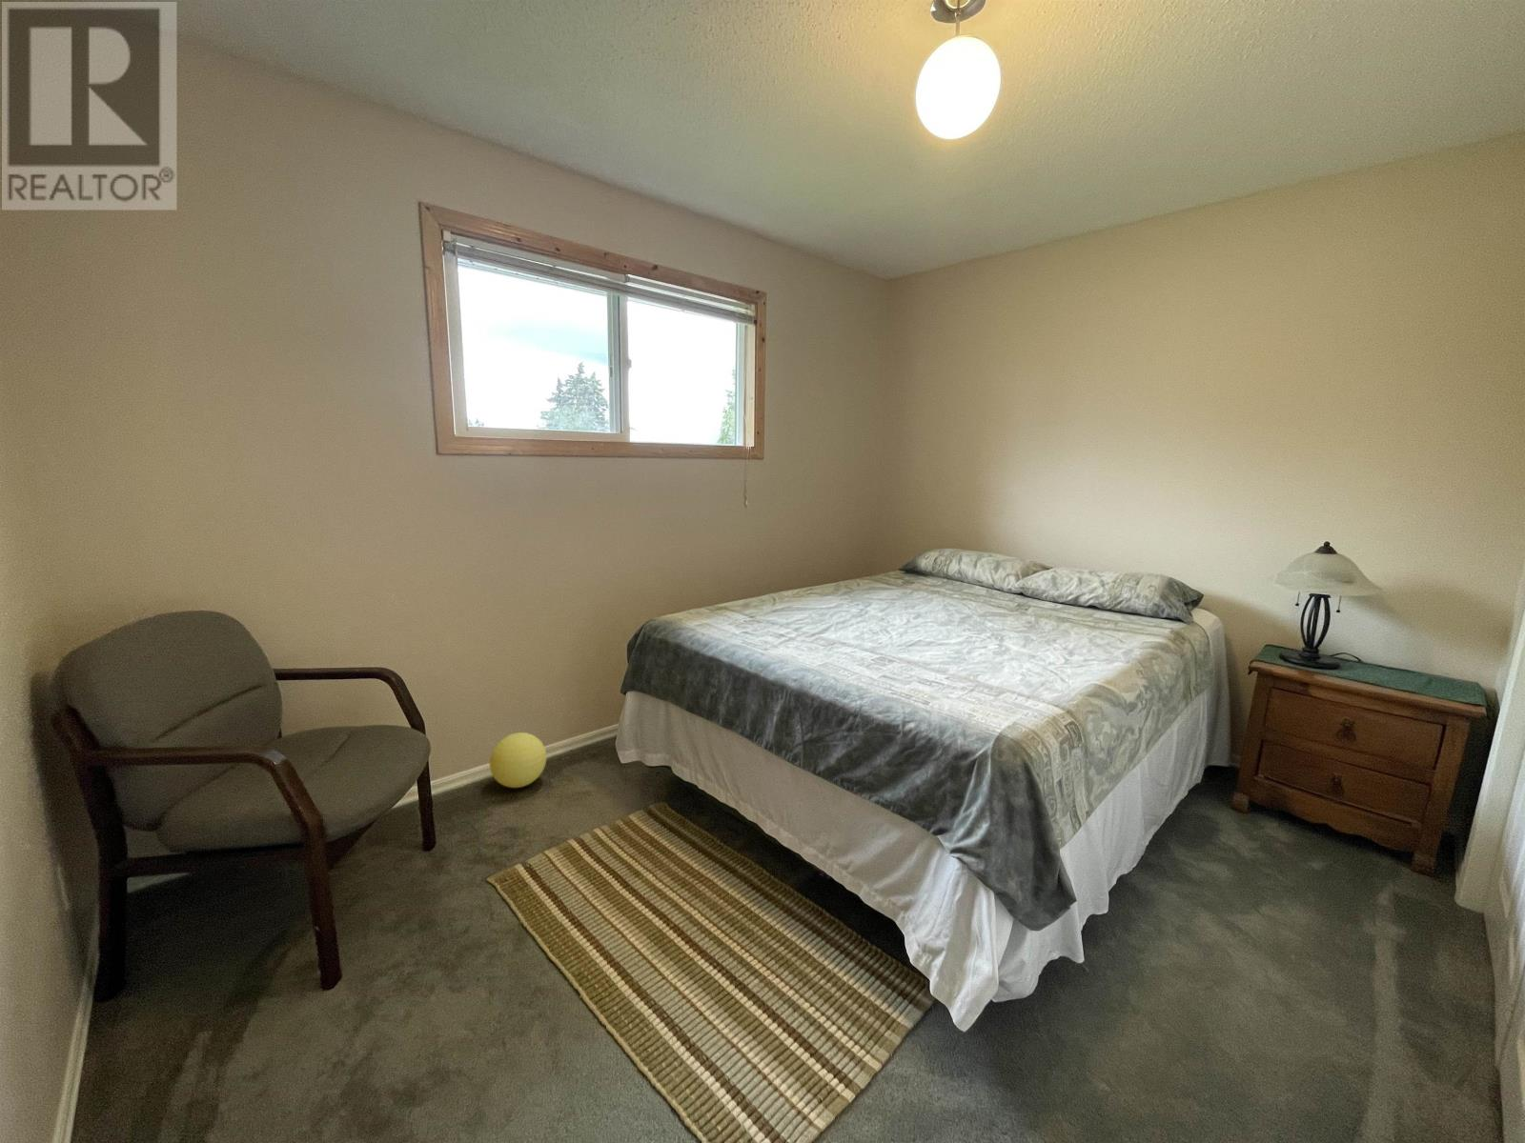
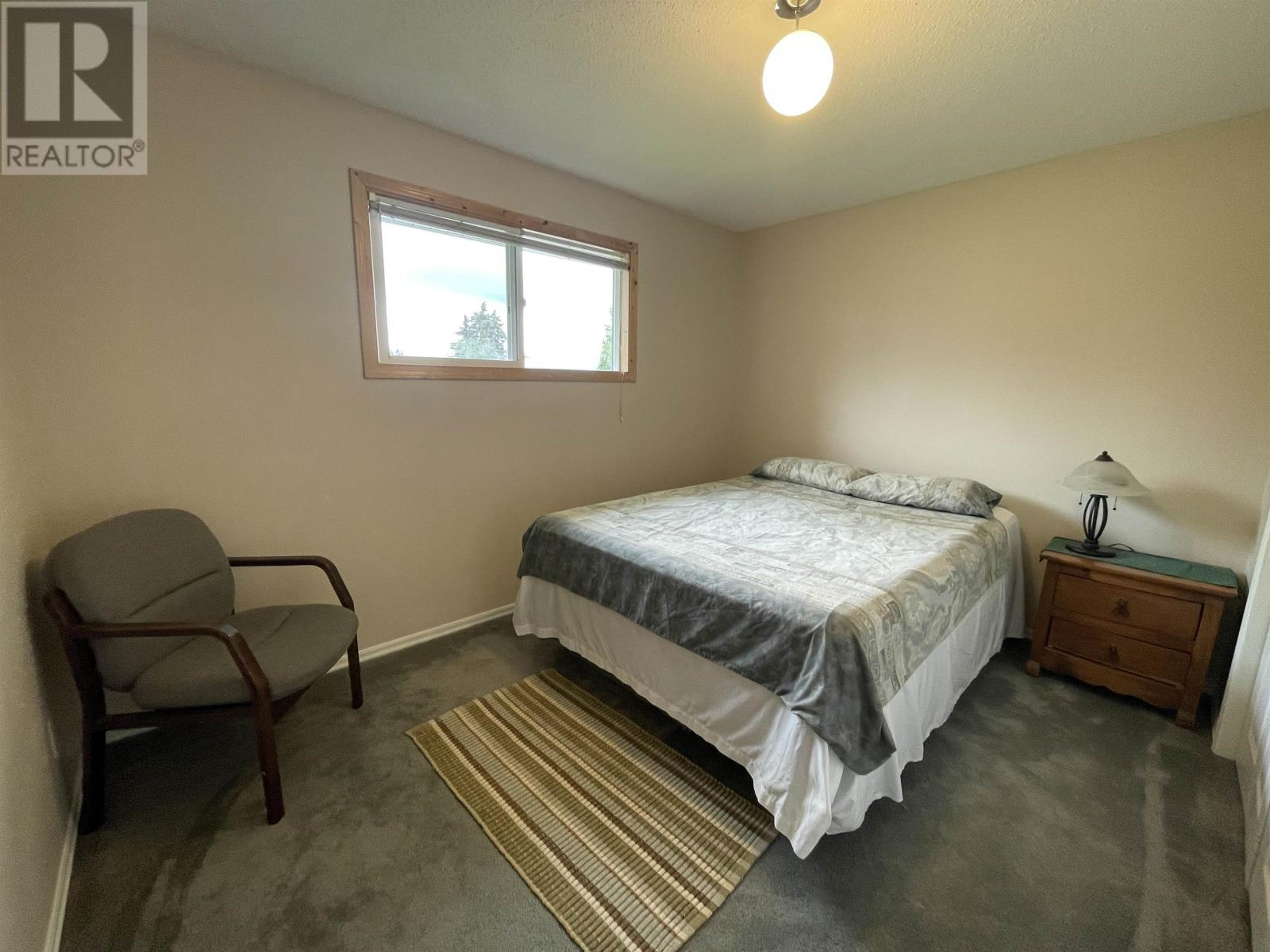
- decorative ball (519, 759)
